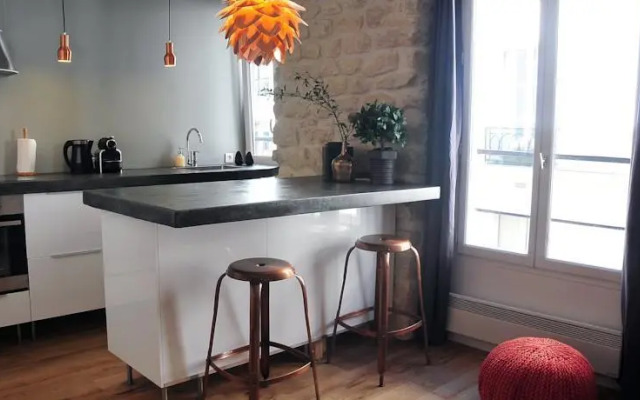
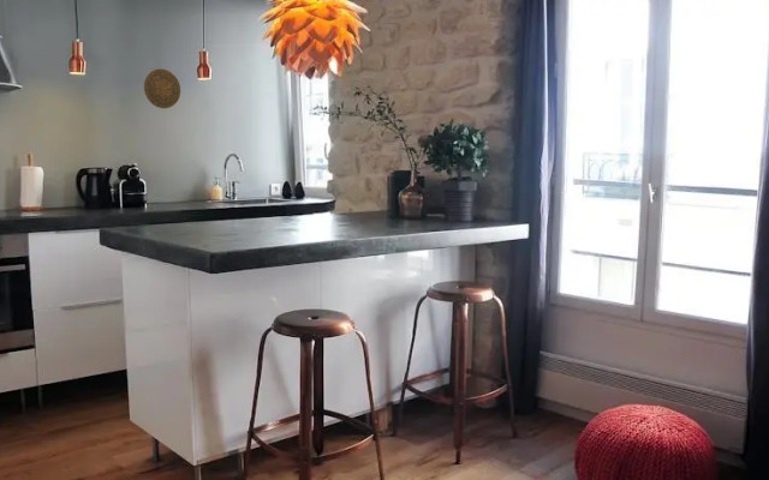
+ decorative plate (162, 88)
